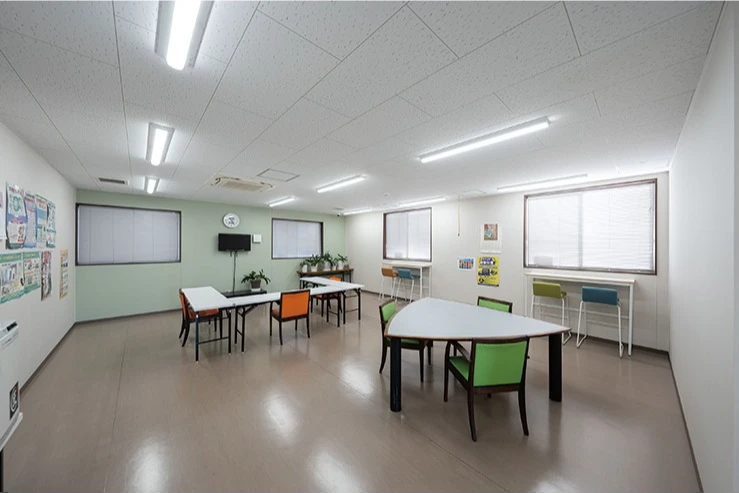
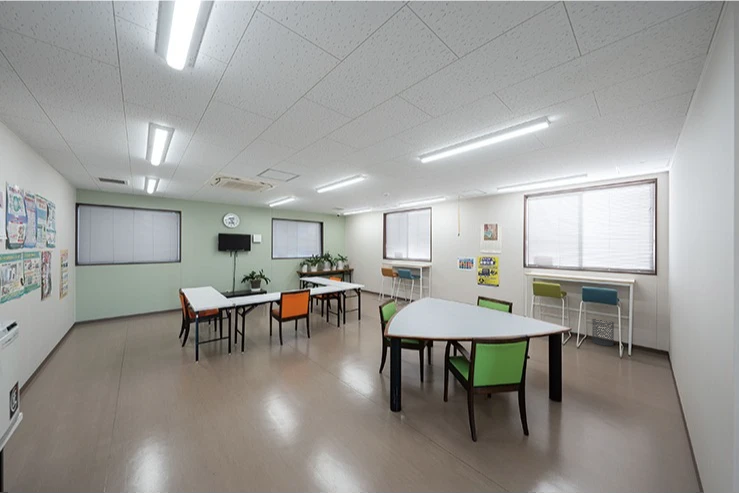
+ waste basket (602, 331)
